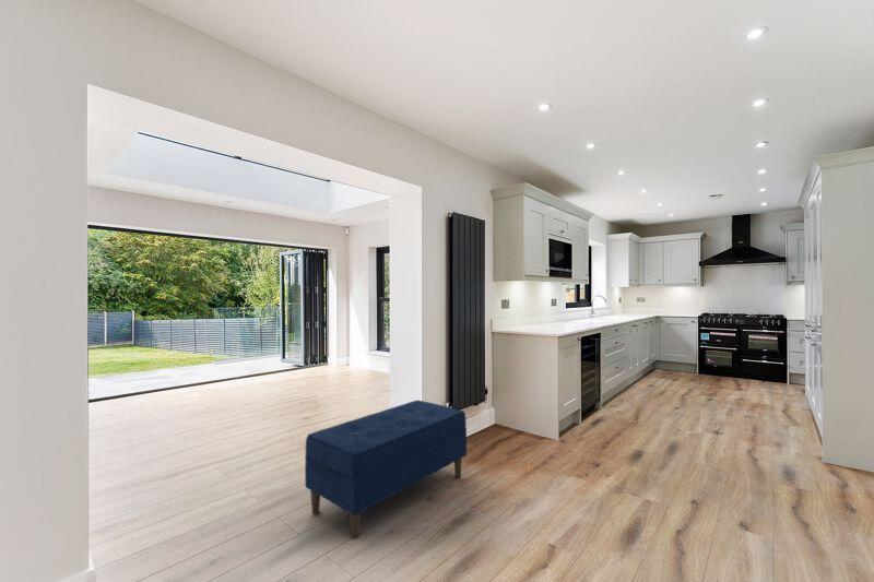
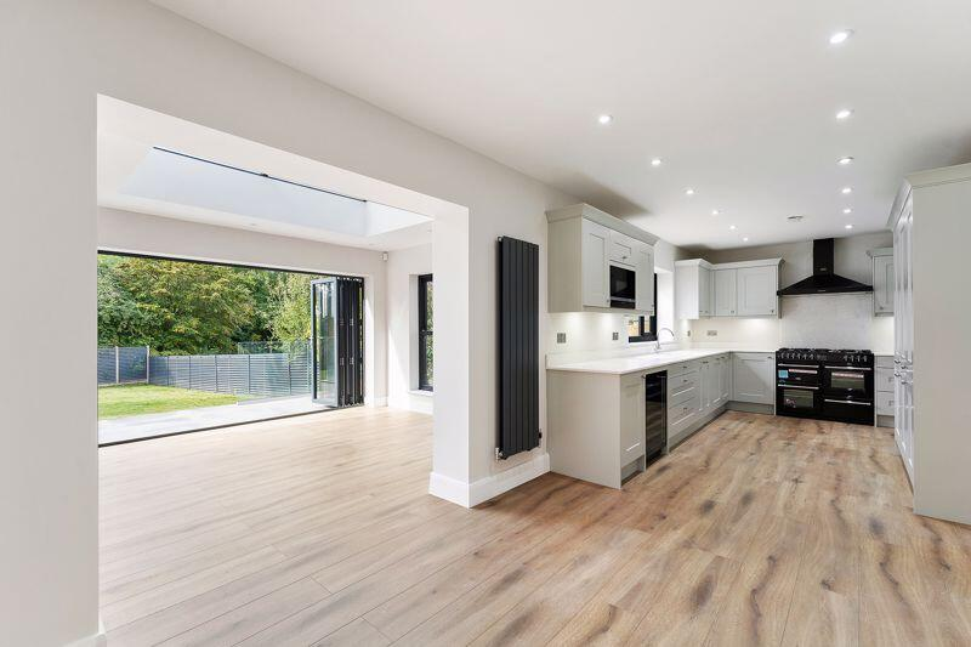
- bench (392, 456)
